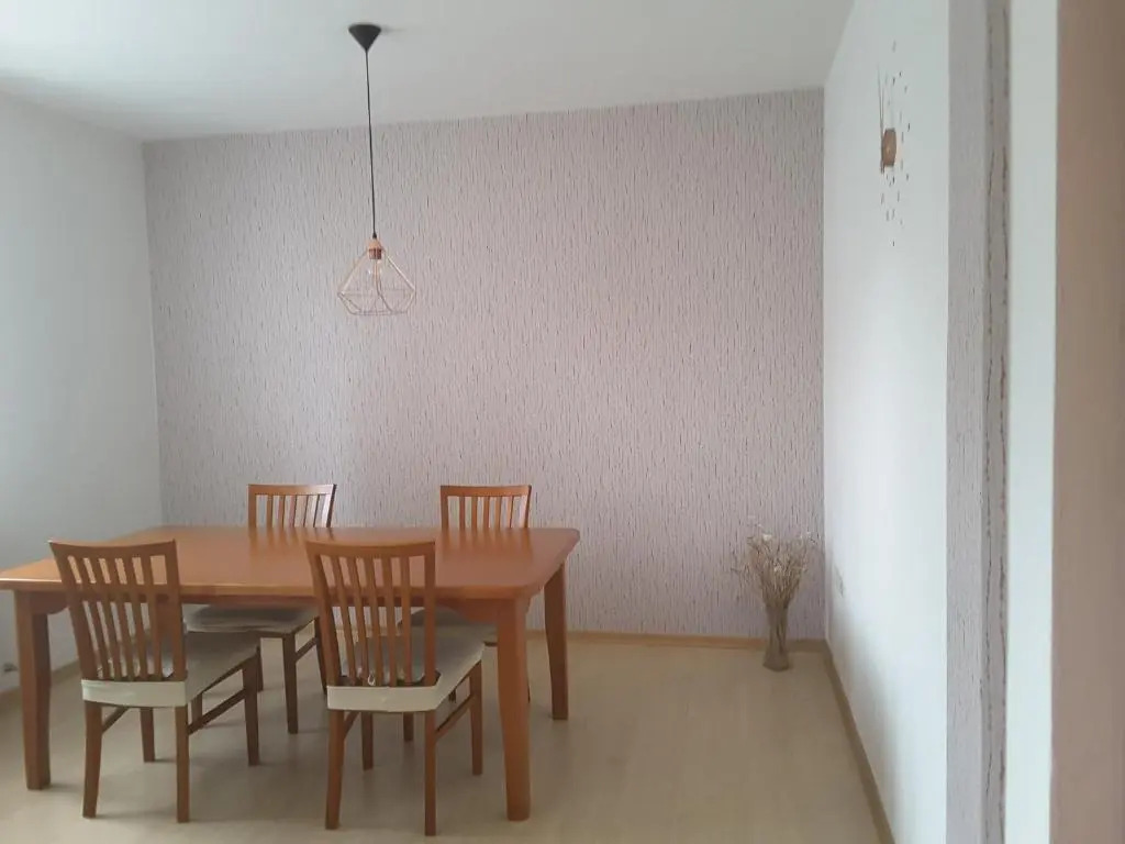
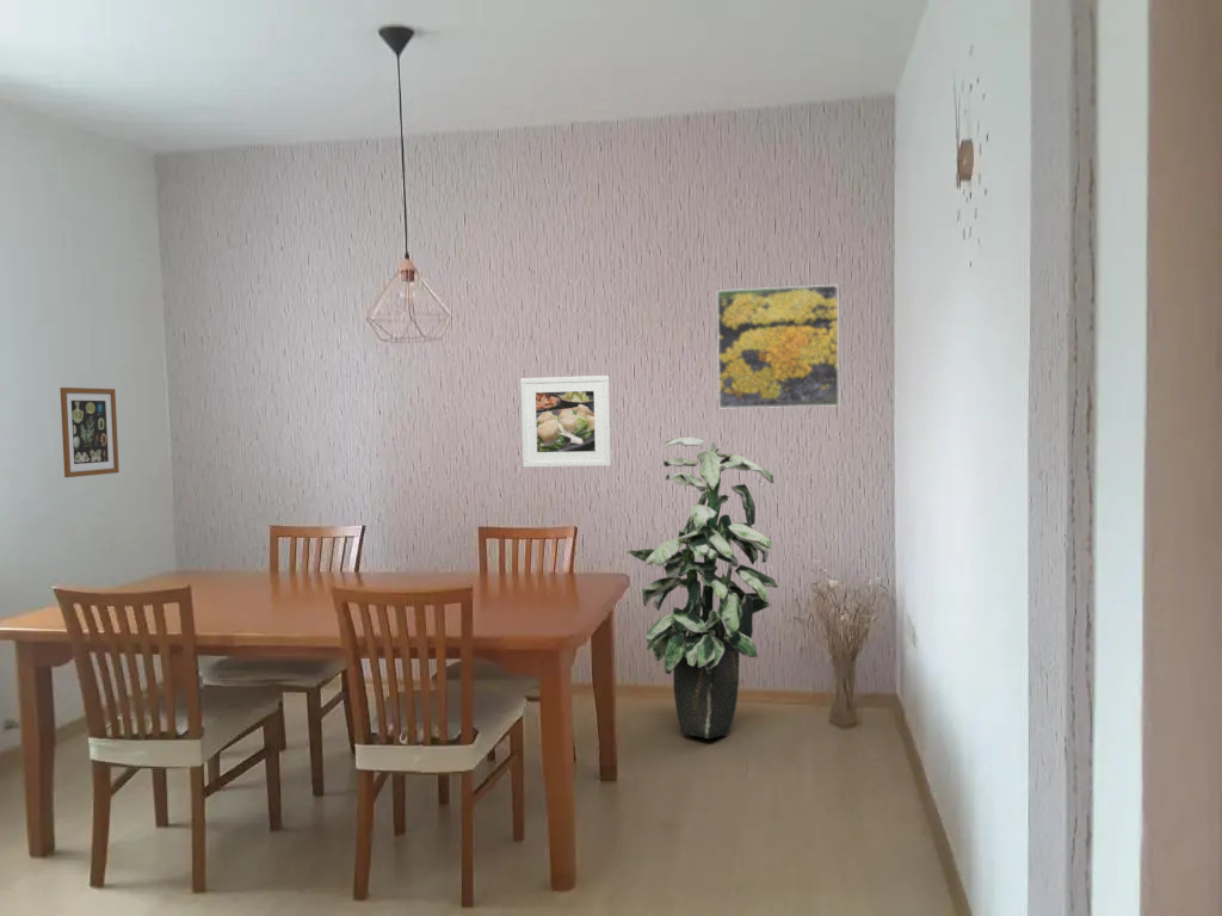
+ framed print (777, 347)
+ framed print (564, 421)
+ wall art (91, 432)
+ indoor plant (703, 586)
